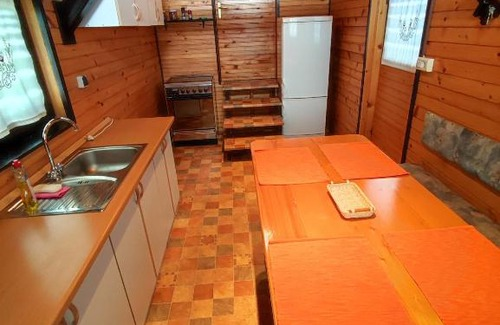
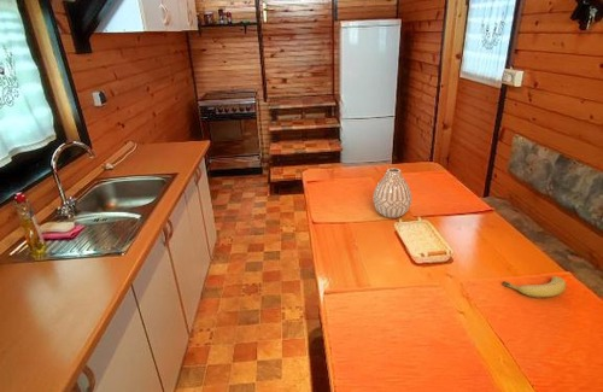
+ fruit (539, 285)
+ vase (392, 192)
